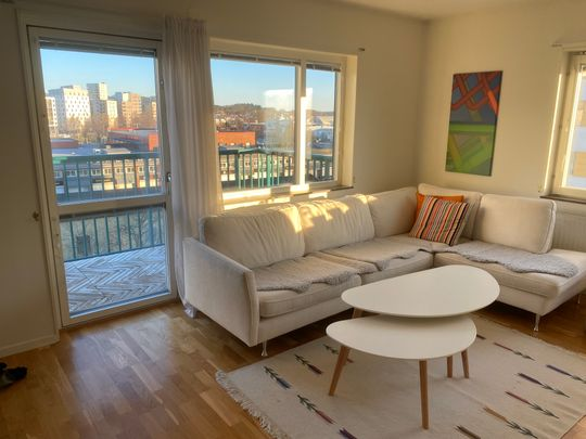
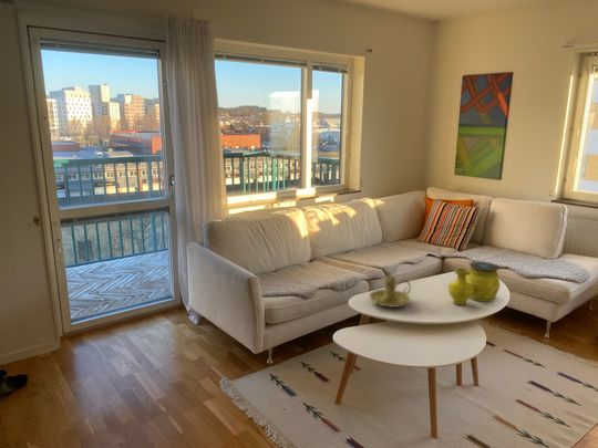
+ candle holder (393, 289)
+ decorative vase (473, 283)
